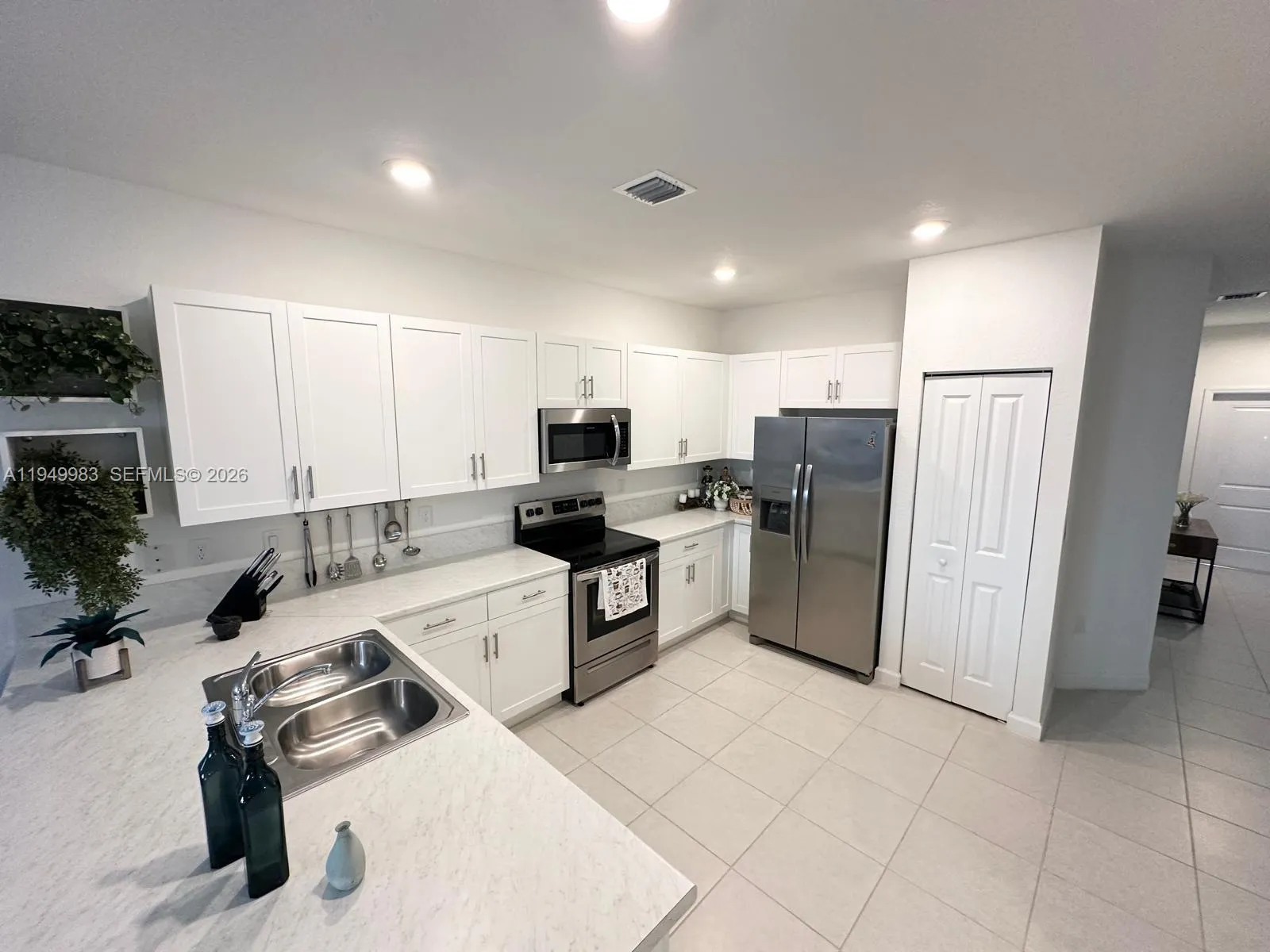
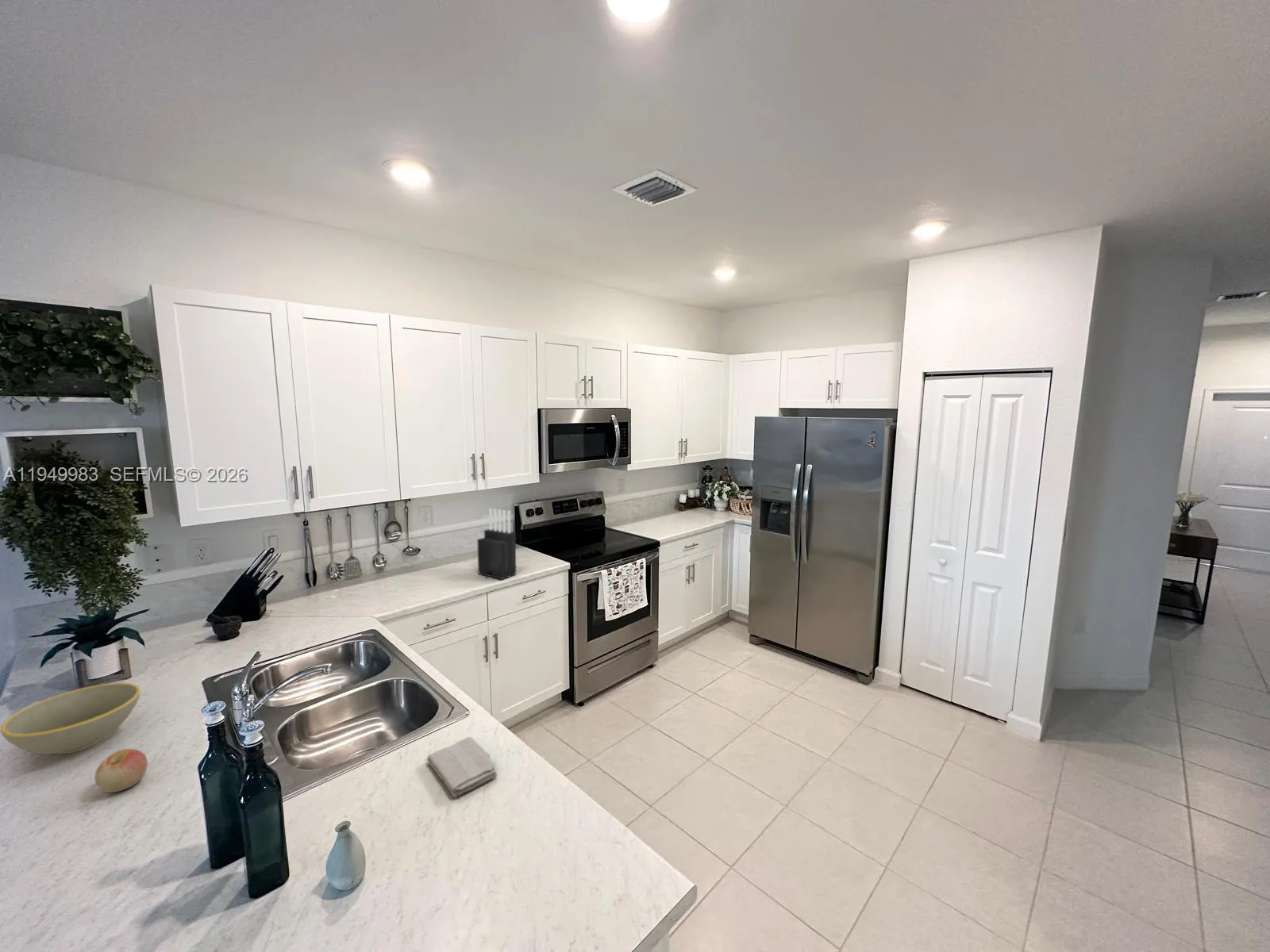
+ knife block (495, 543)
+ washcloth (462, 763)
+ apple (121, 770)
+ bowl (77, 725)
